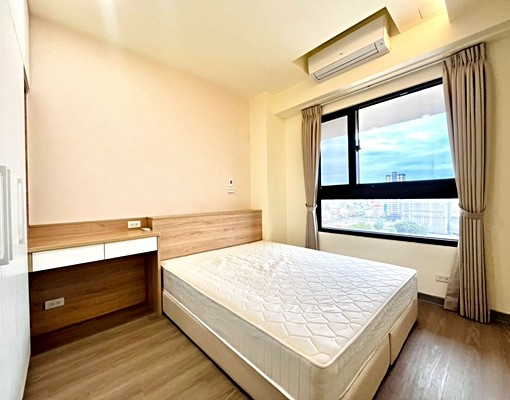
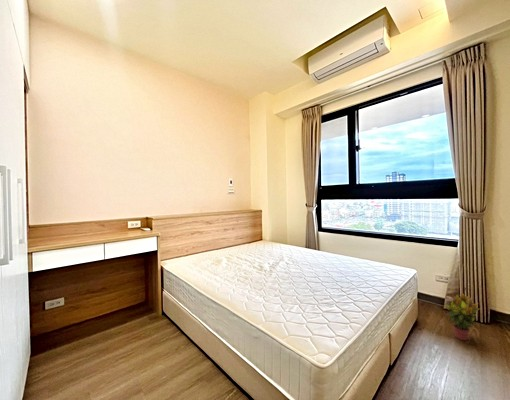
+ potted plant (460, 316)
